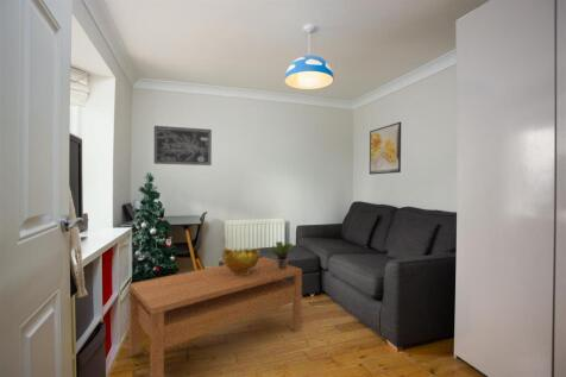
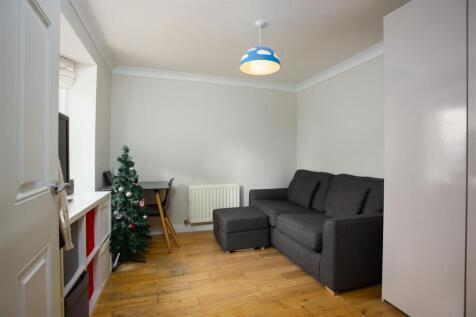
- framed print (383, 150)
- wall art (183, 145)
- coffee table (222, 308)
- decorative bowl (240, 260)
- potted plant (283, 255)
